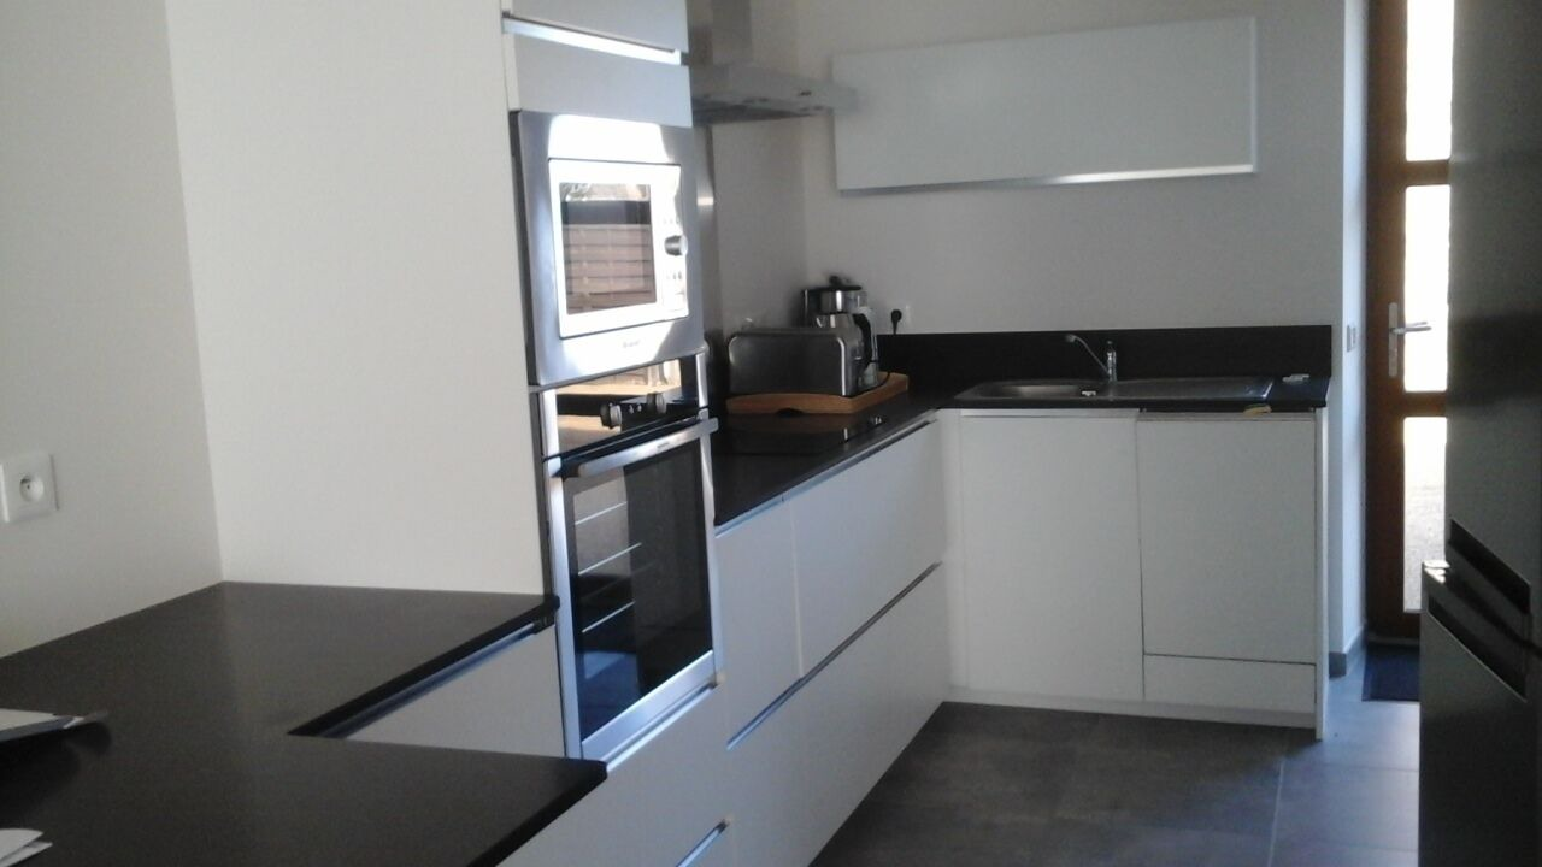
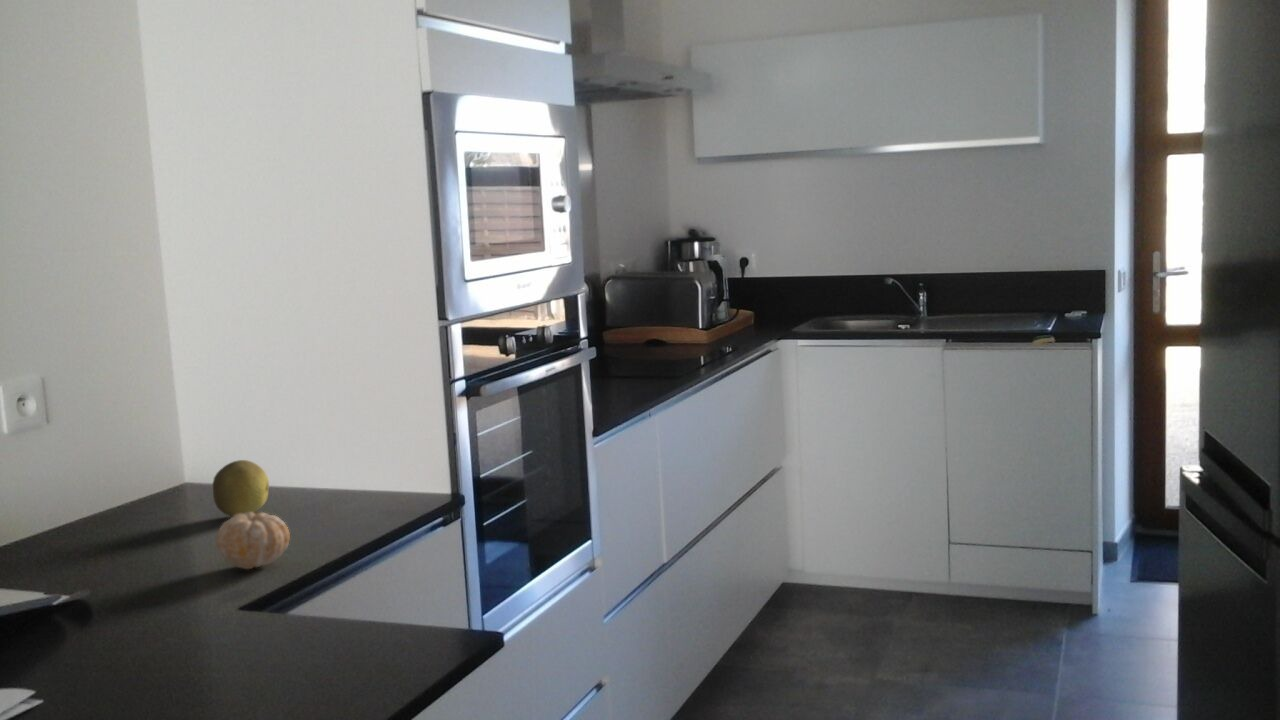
+ fruit (240, 488)
+ fruit (253, 541)
